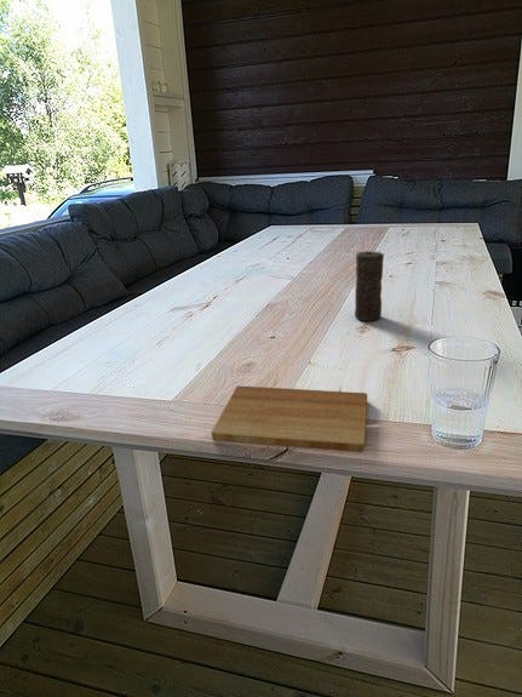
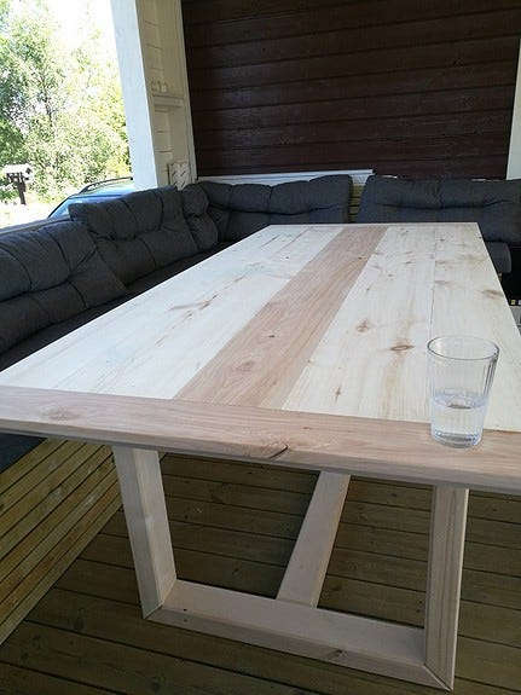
- candle (368, 286)
- cutting board (293, 415)
